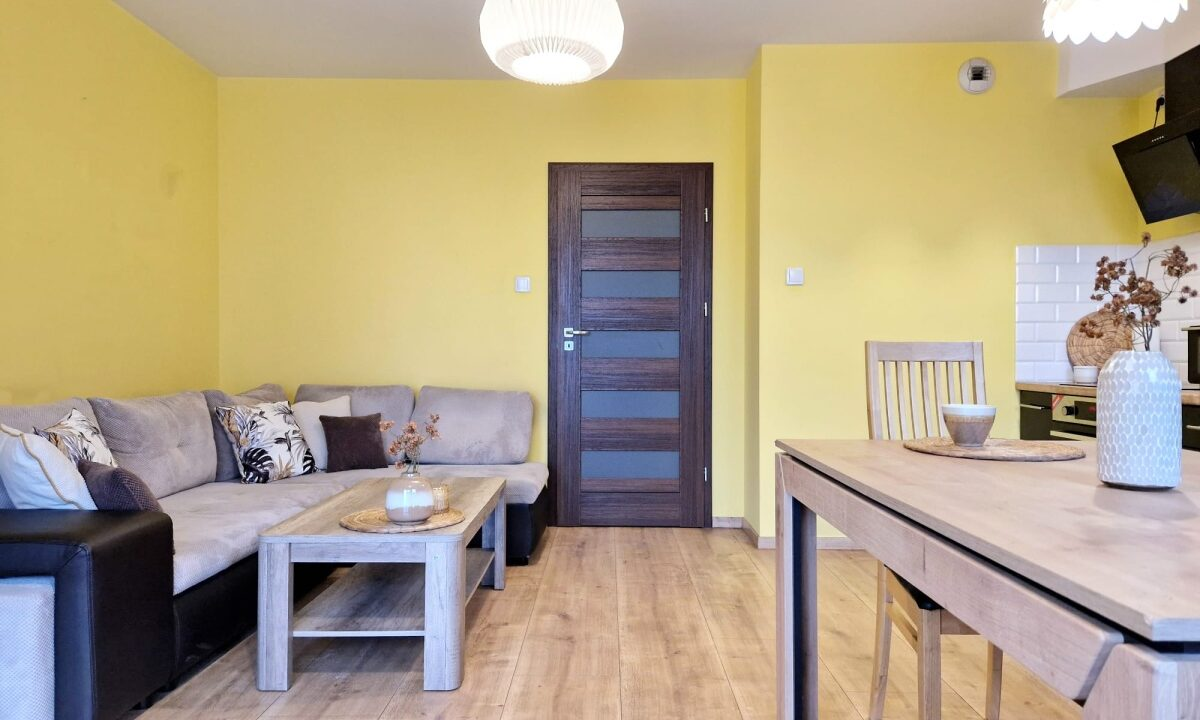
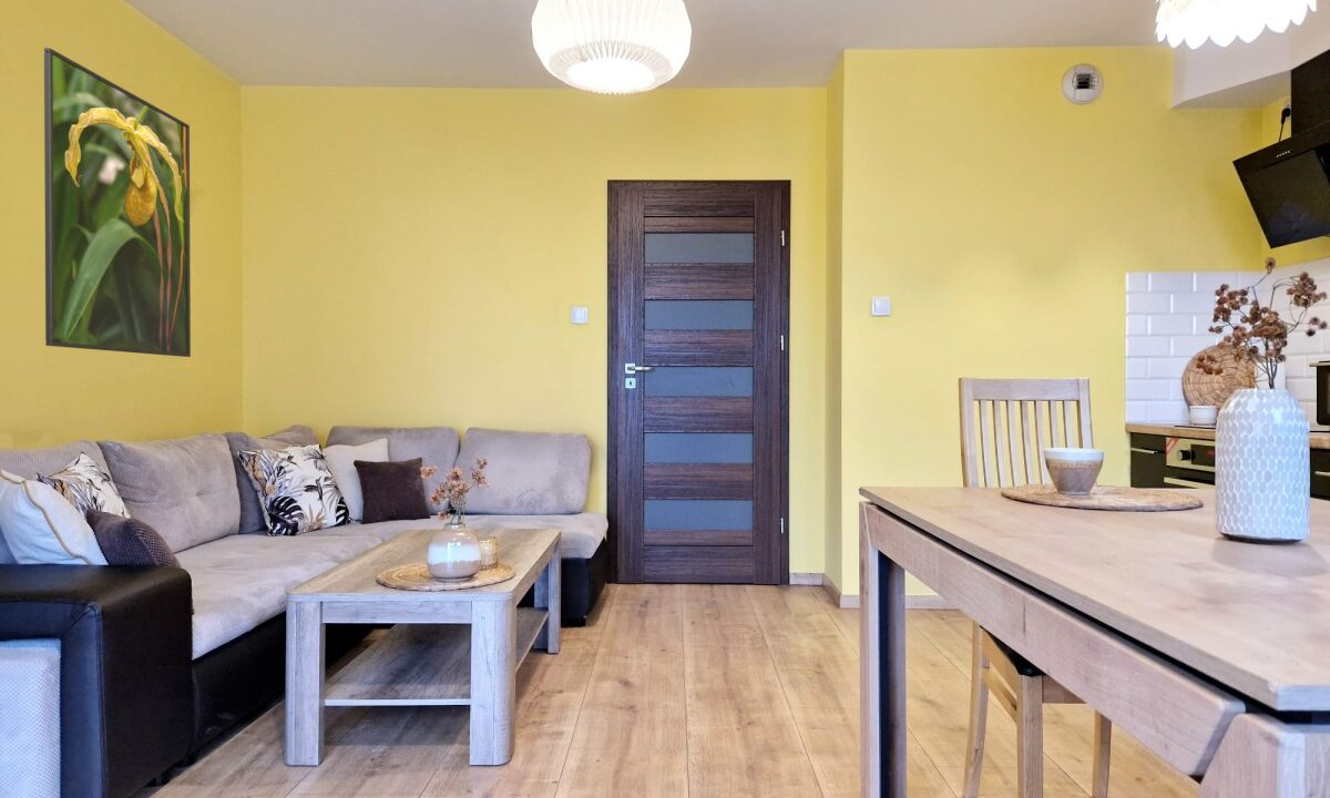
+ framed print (126, 222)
